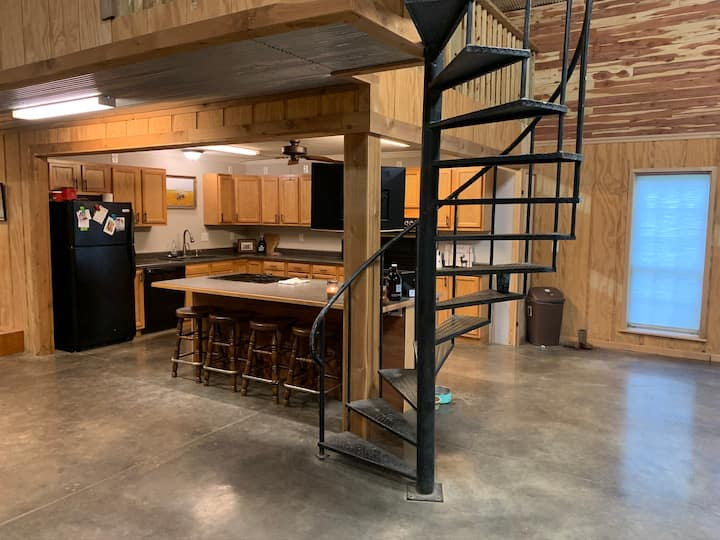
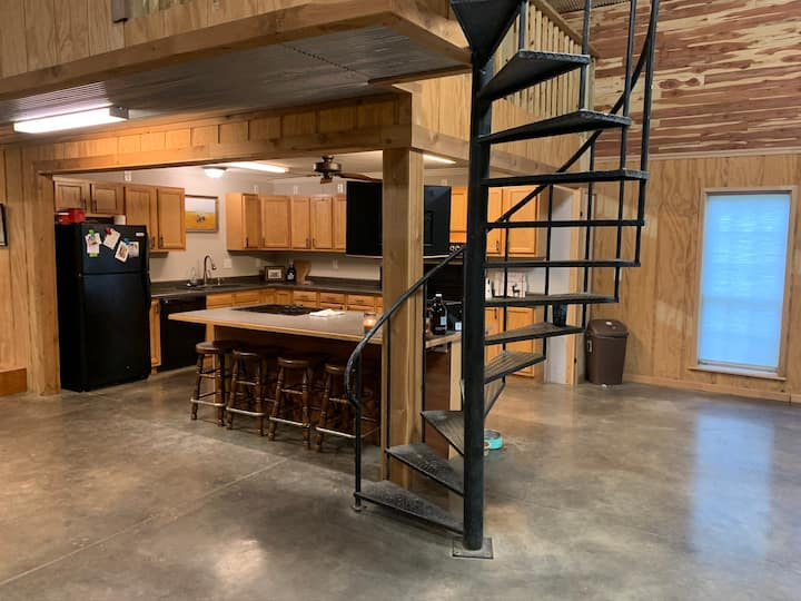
- boots (578, 339)
